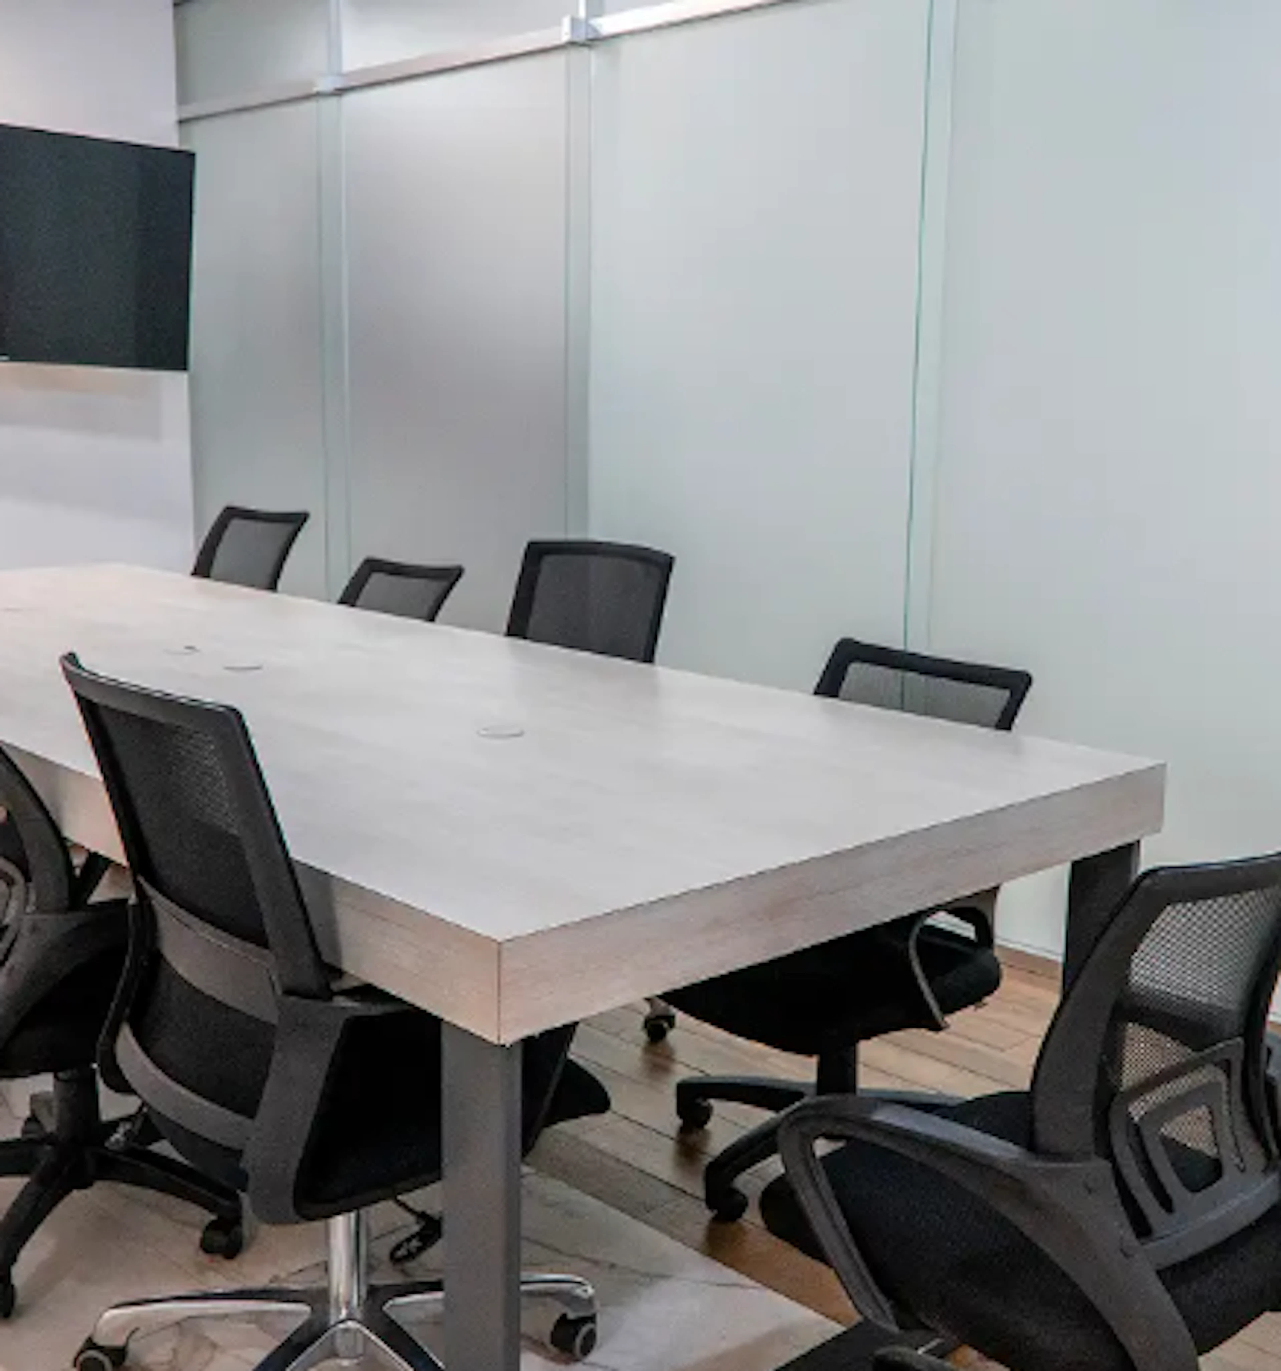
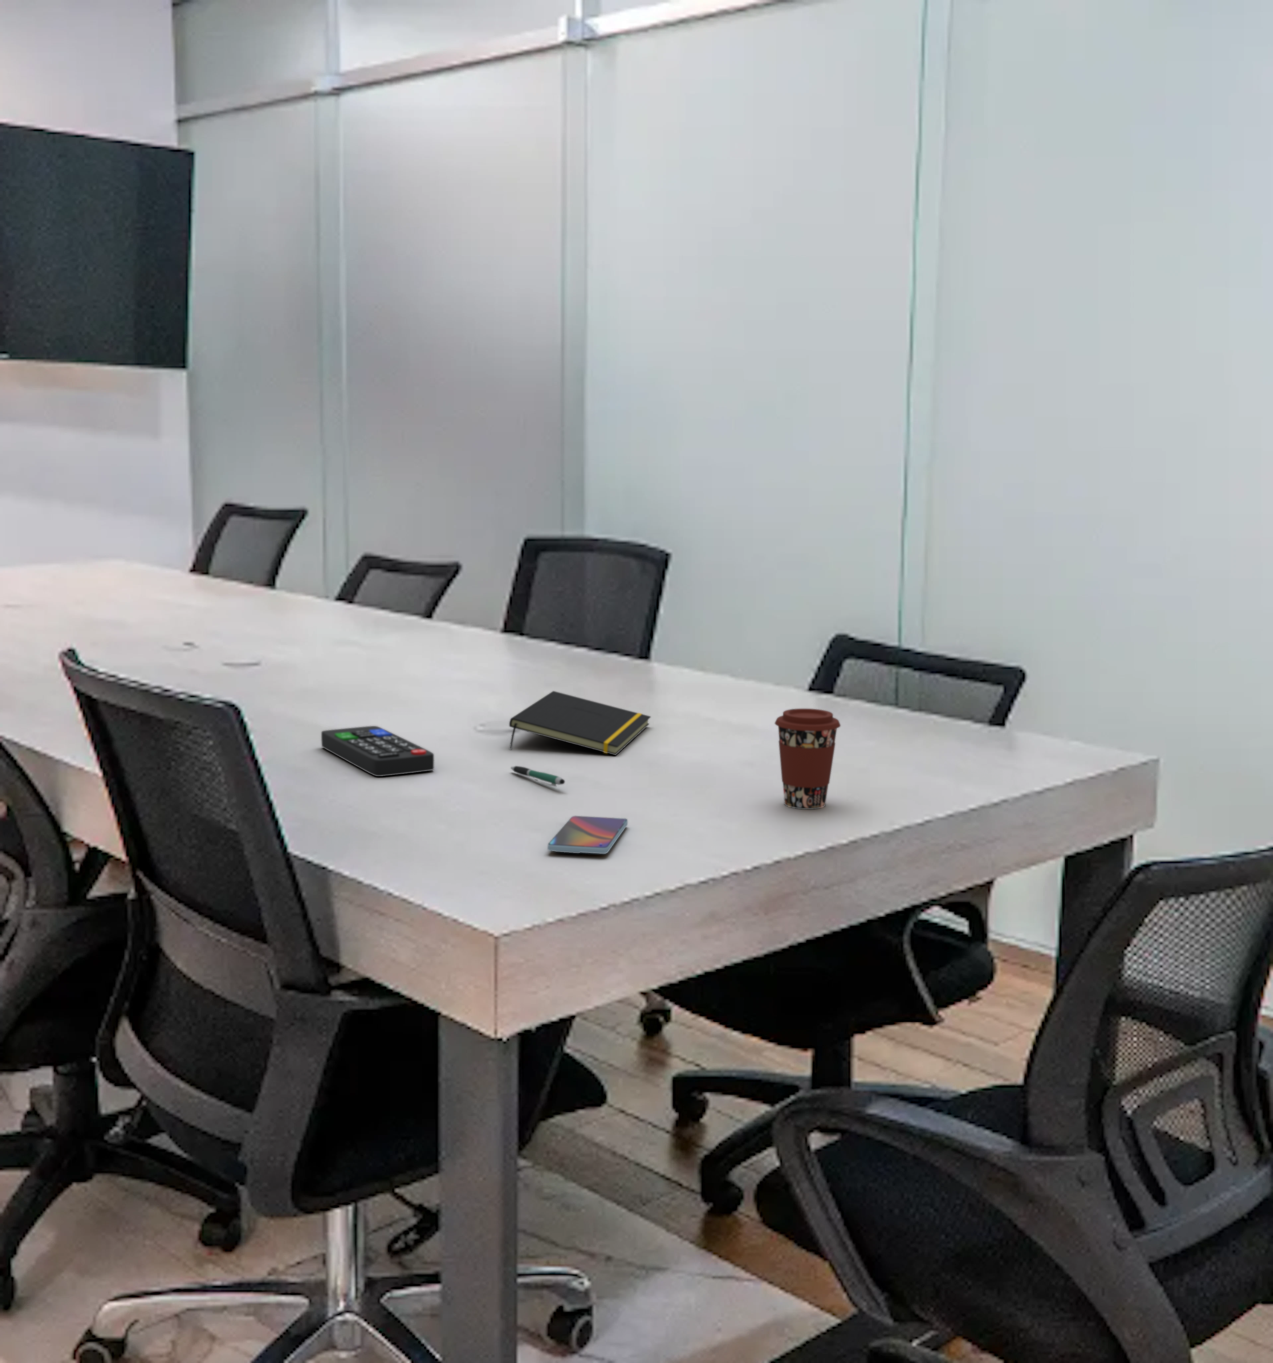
+ remote control (376, 748)
+ coffee cup (806, 759)
+ smartphone (589, 834)
+ notepad (583, 722)
+ pen (536, 774)
